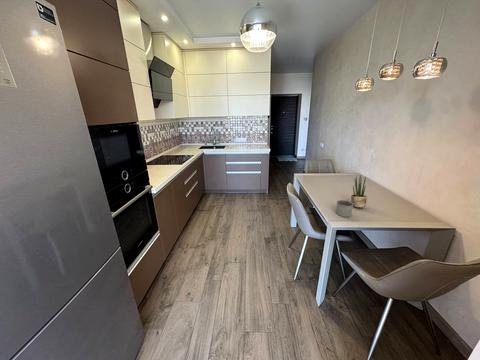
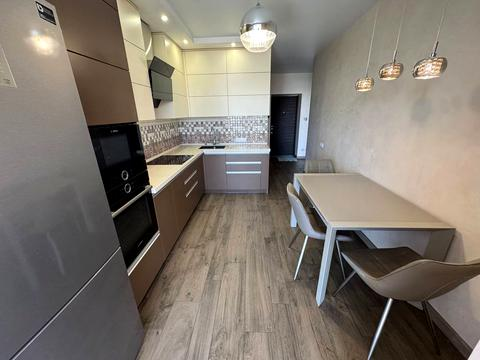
- potted plant (359, 190)
- mug (344, 207)
